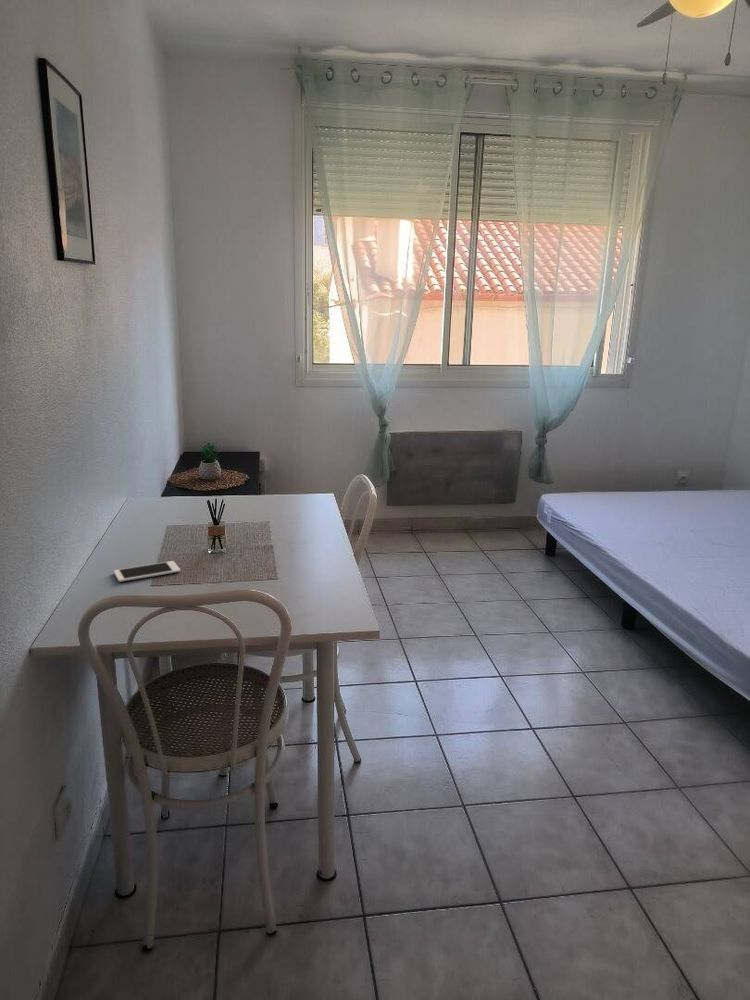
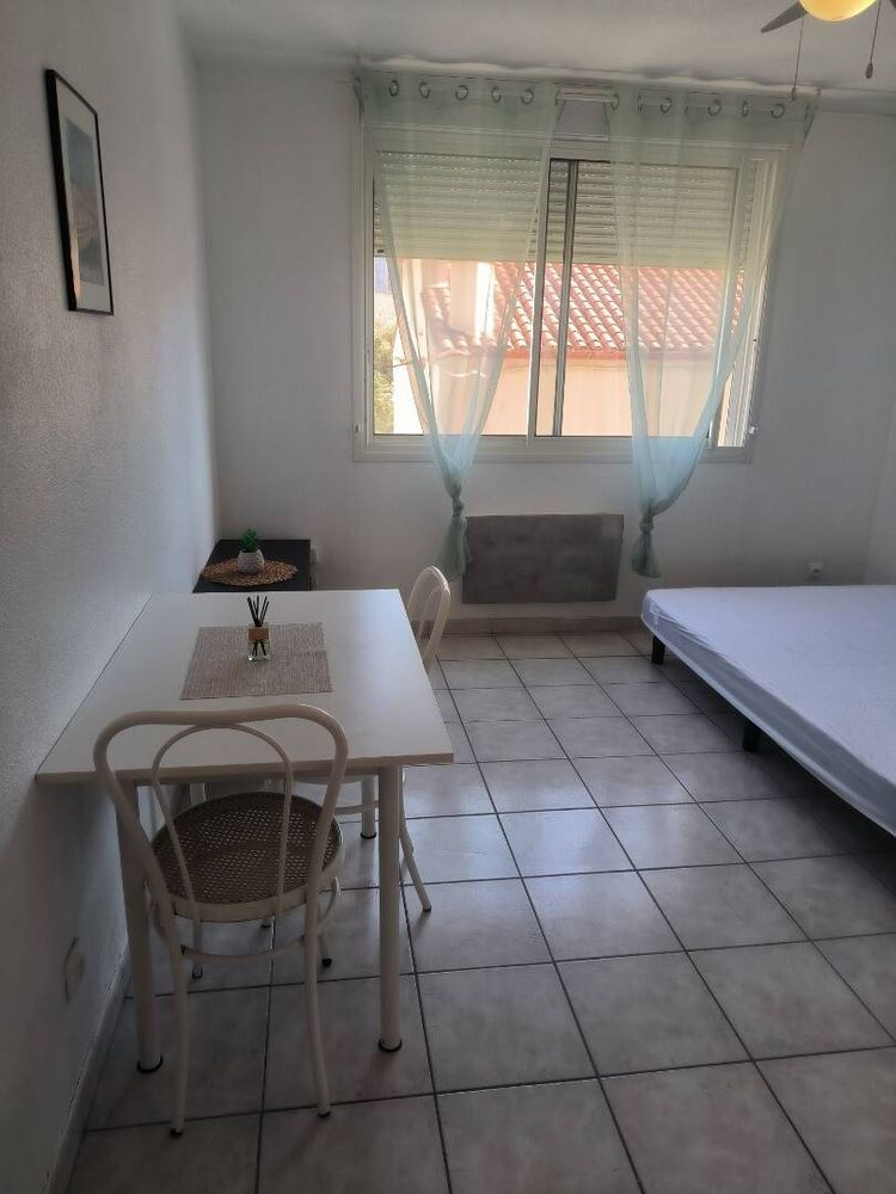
- cell phone (147, 571)
